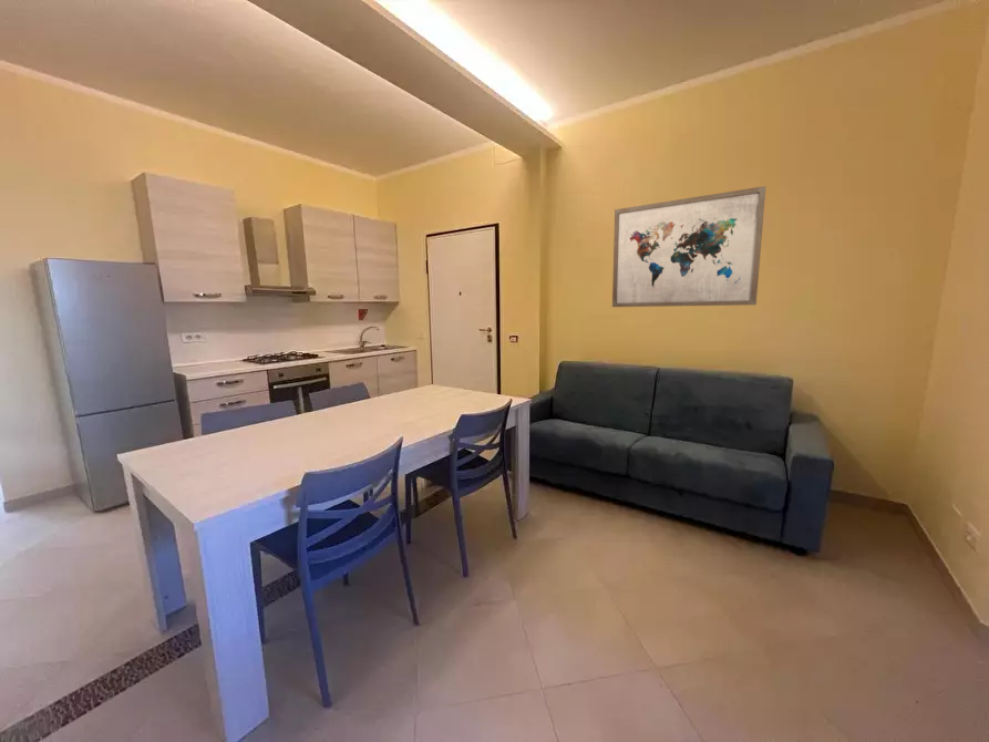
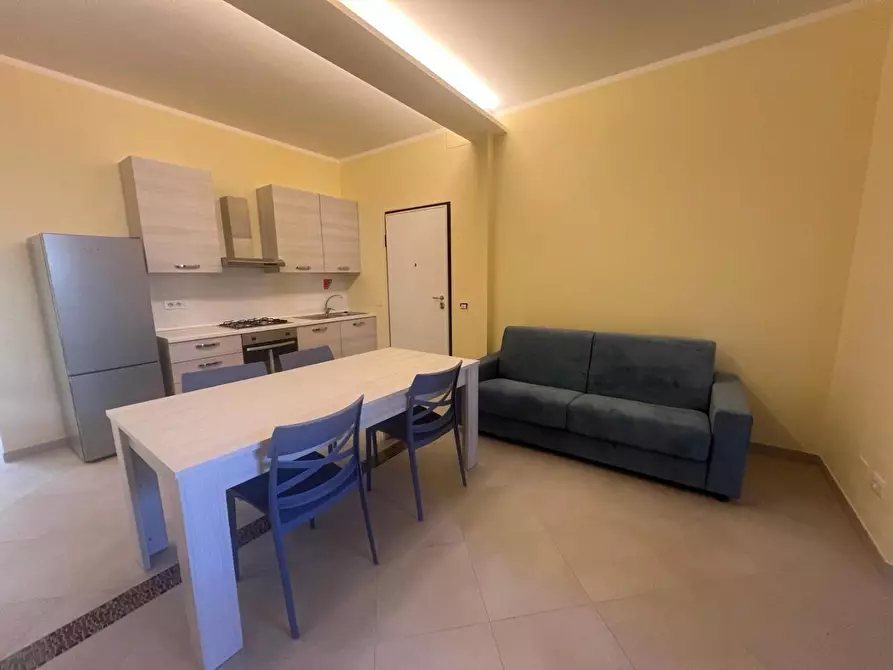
- wall art (680, 254)
